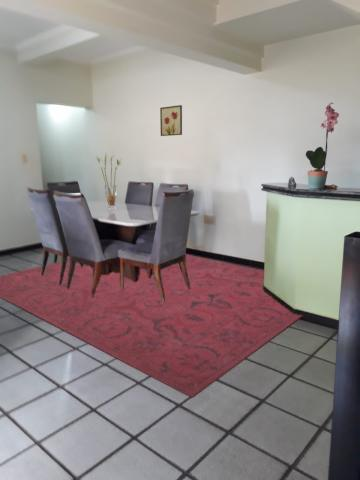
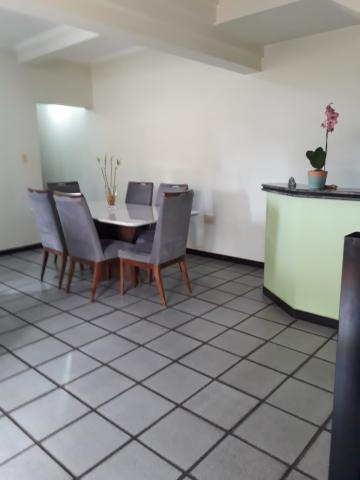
- wall art (171, 121)
- rug (152, 284)
